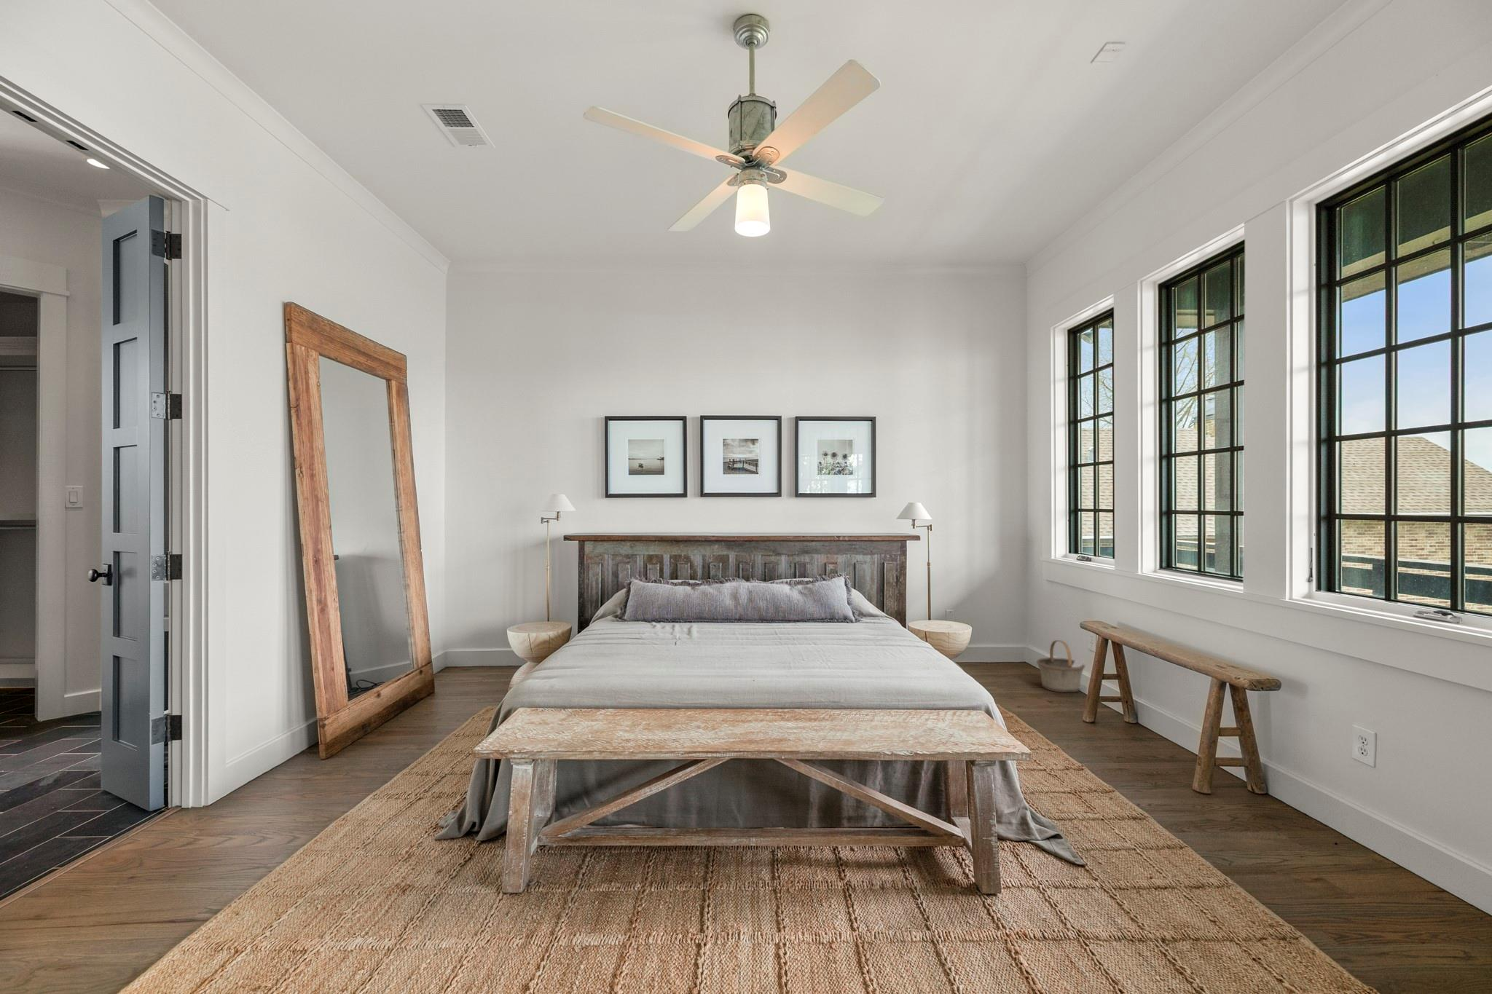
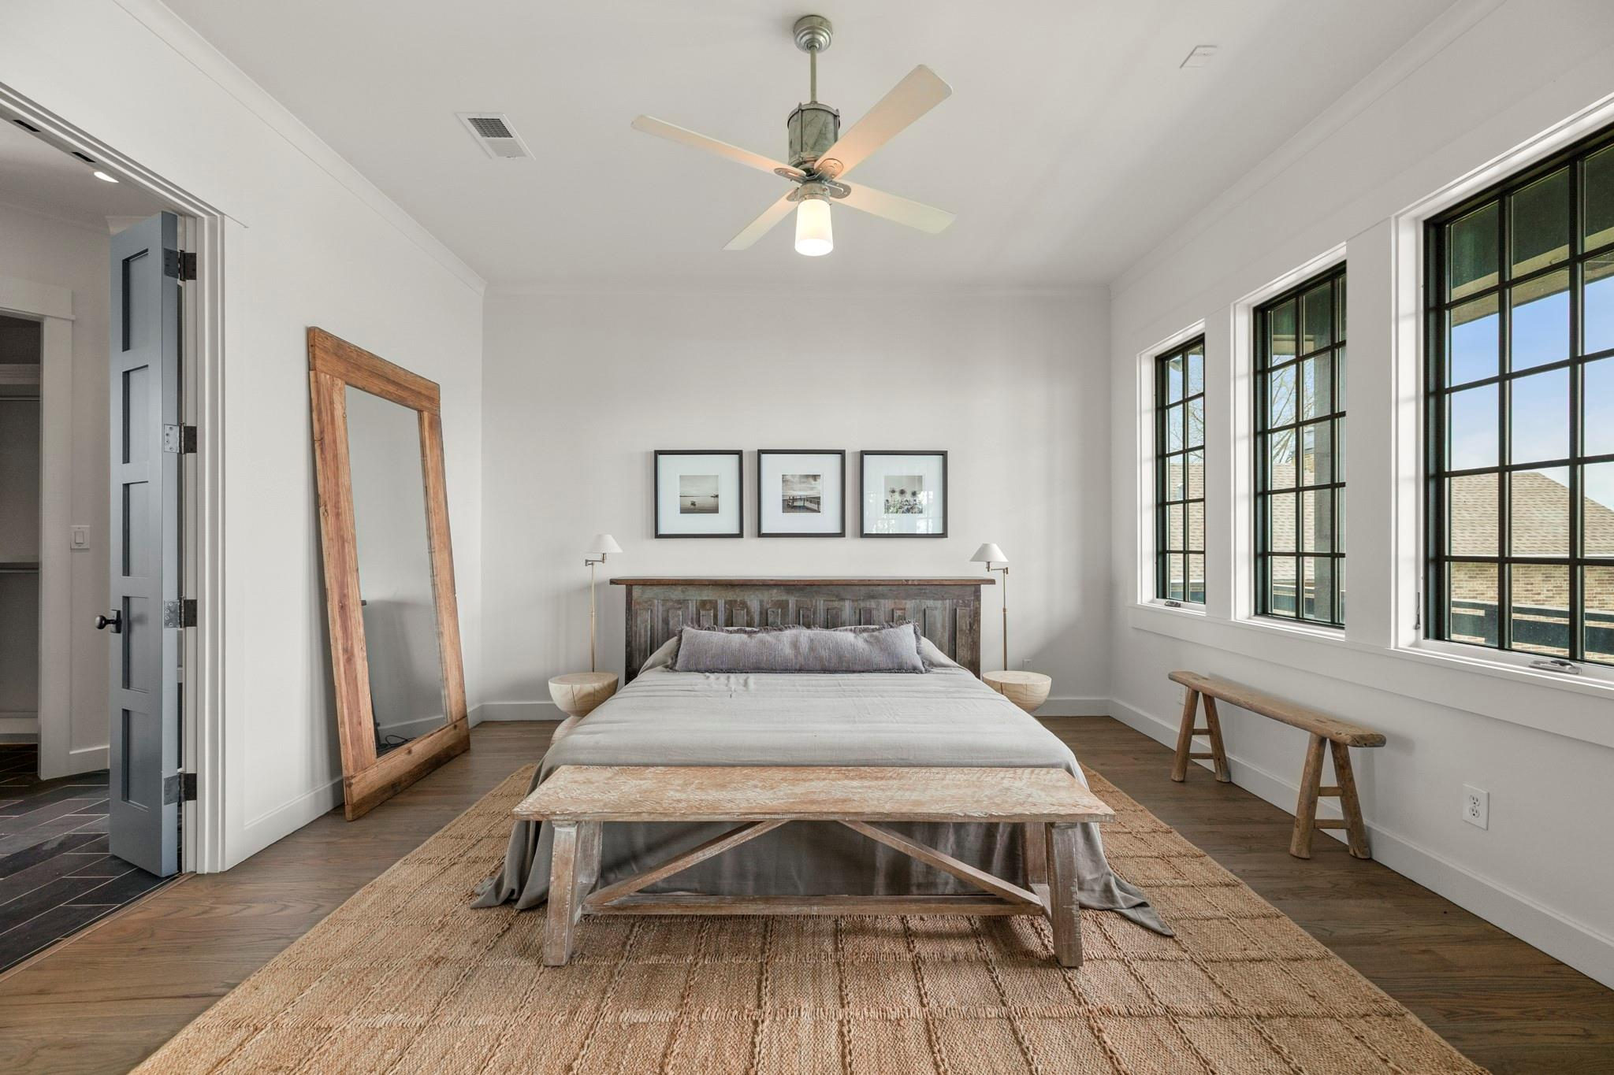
- basket (1060, 665)
